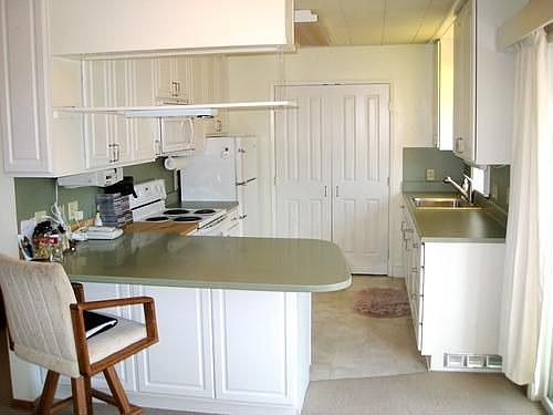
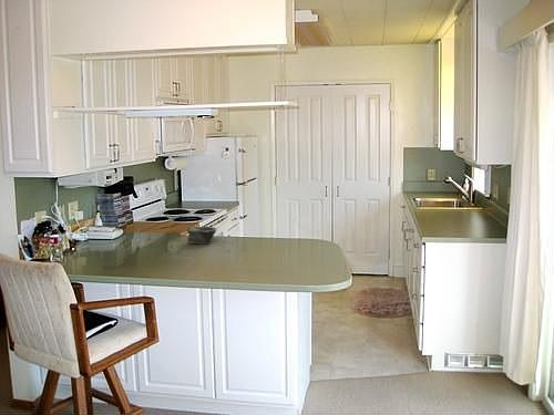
+ bowl (202, 235)
